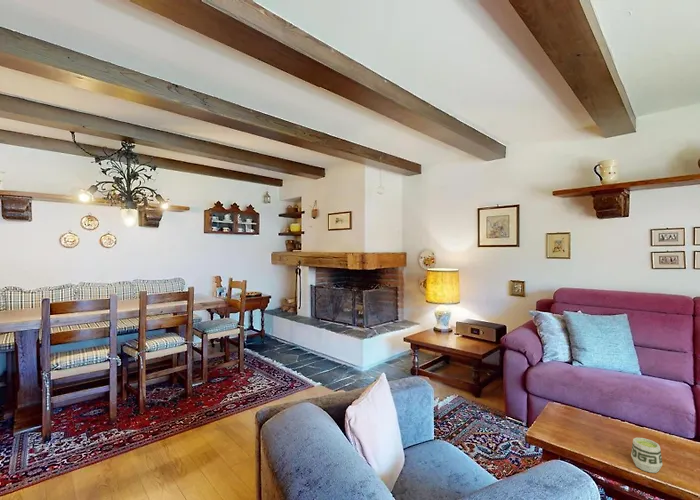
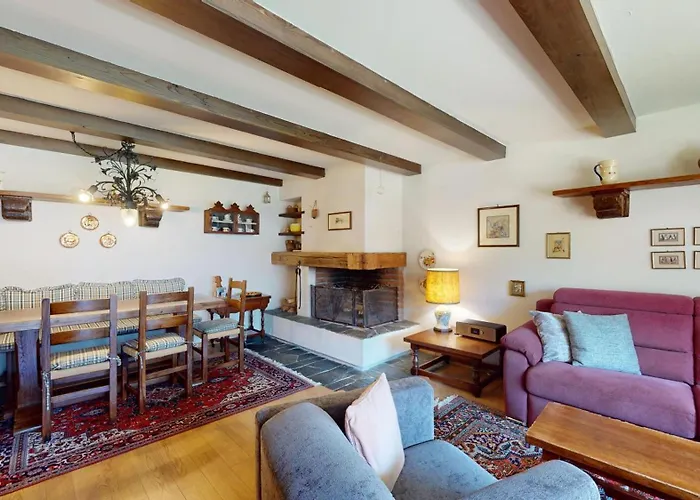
- cup (646, 455)
